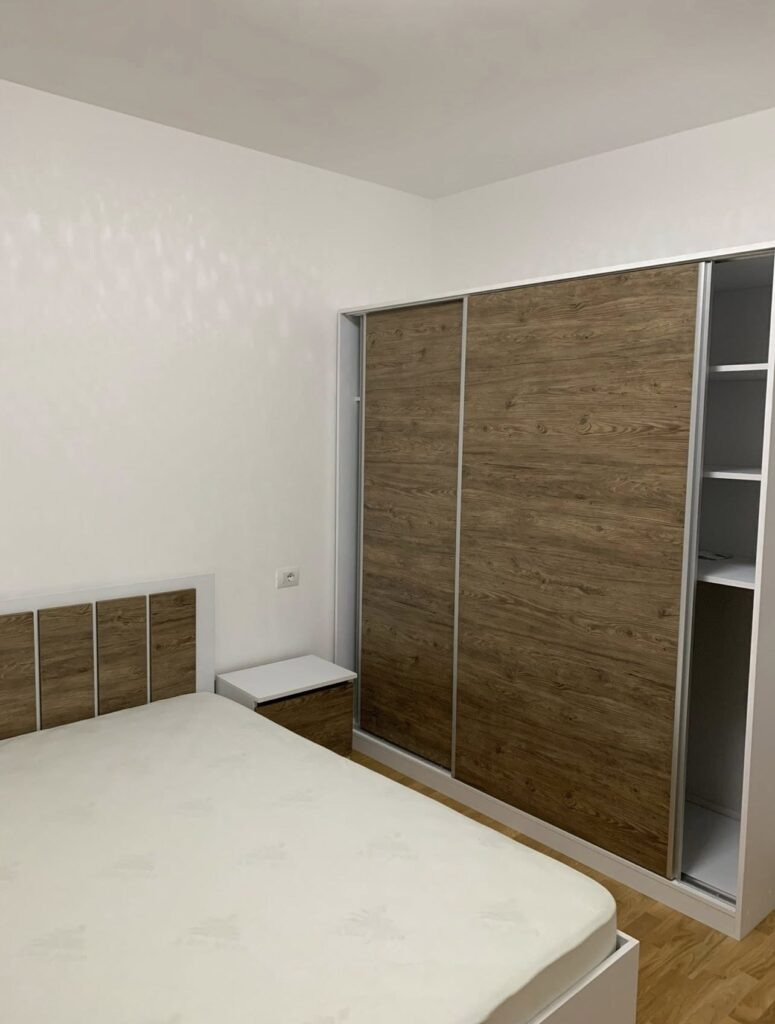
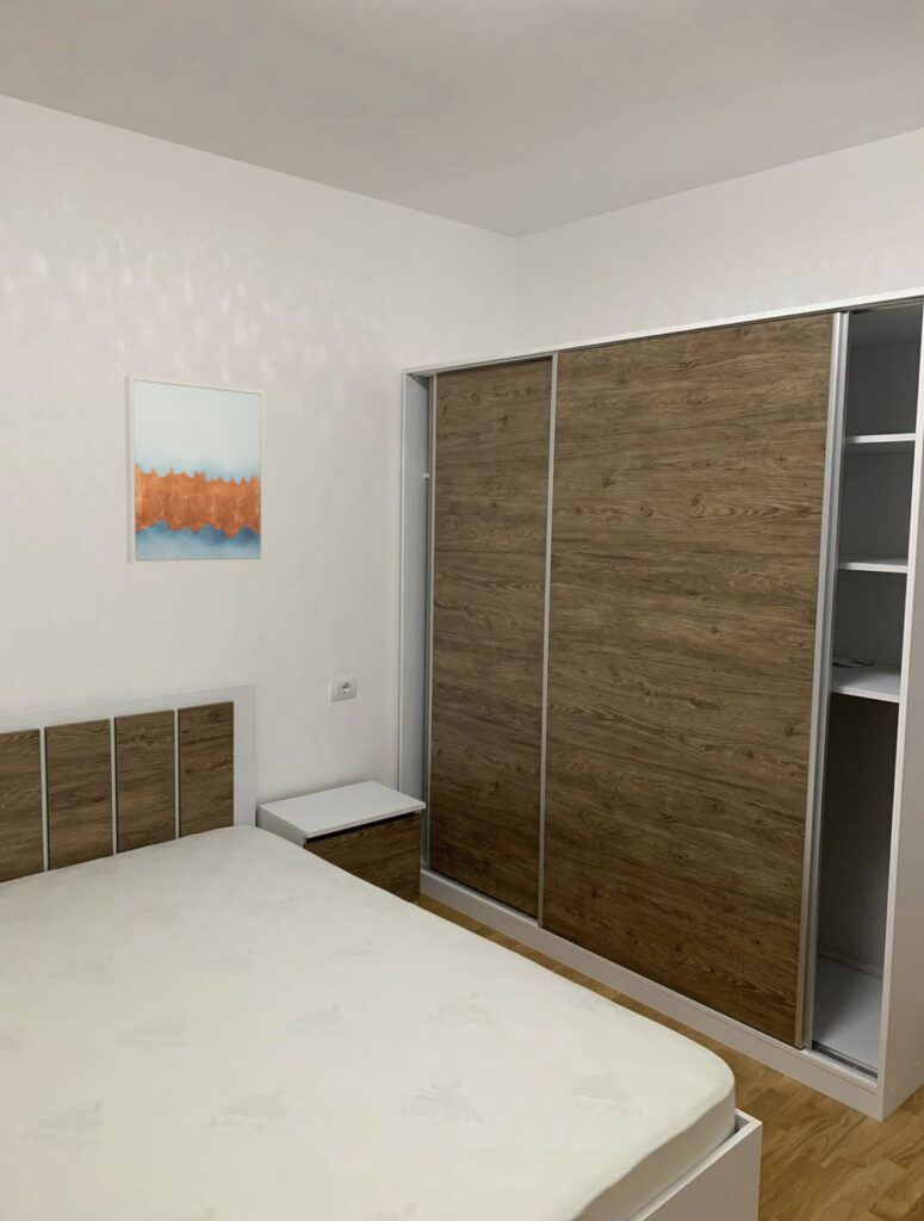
+ wall art (198, 473)
